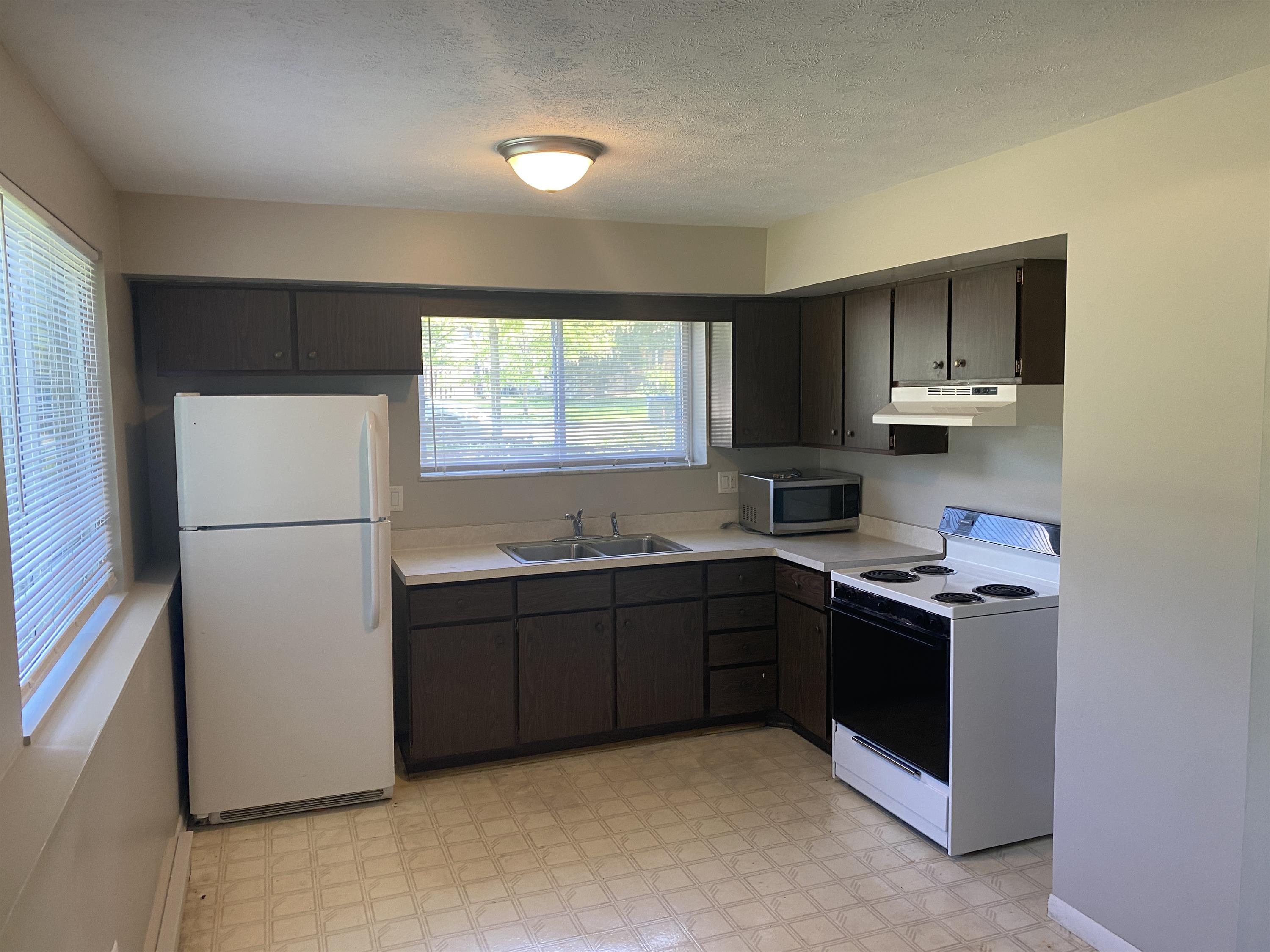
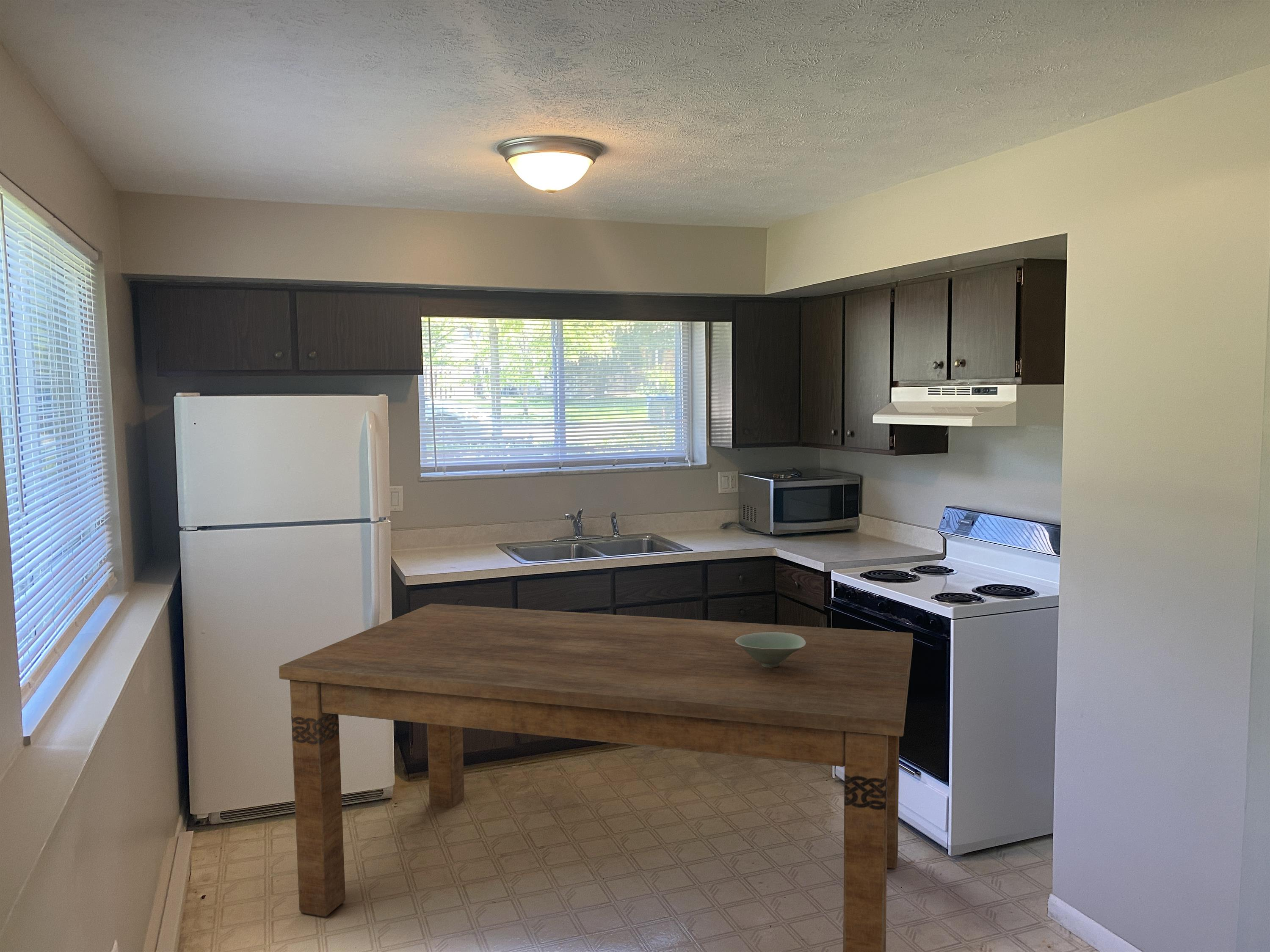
+ bowl (770, 652)
+ dining table (616, 743)
